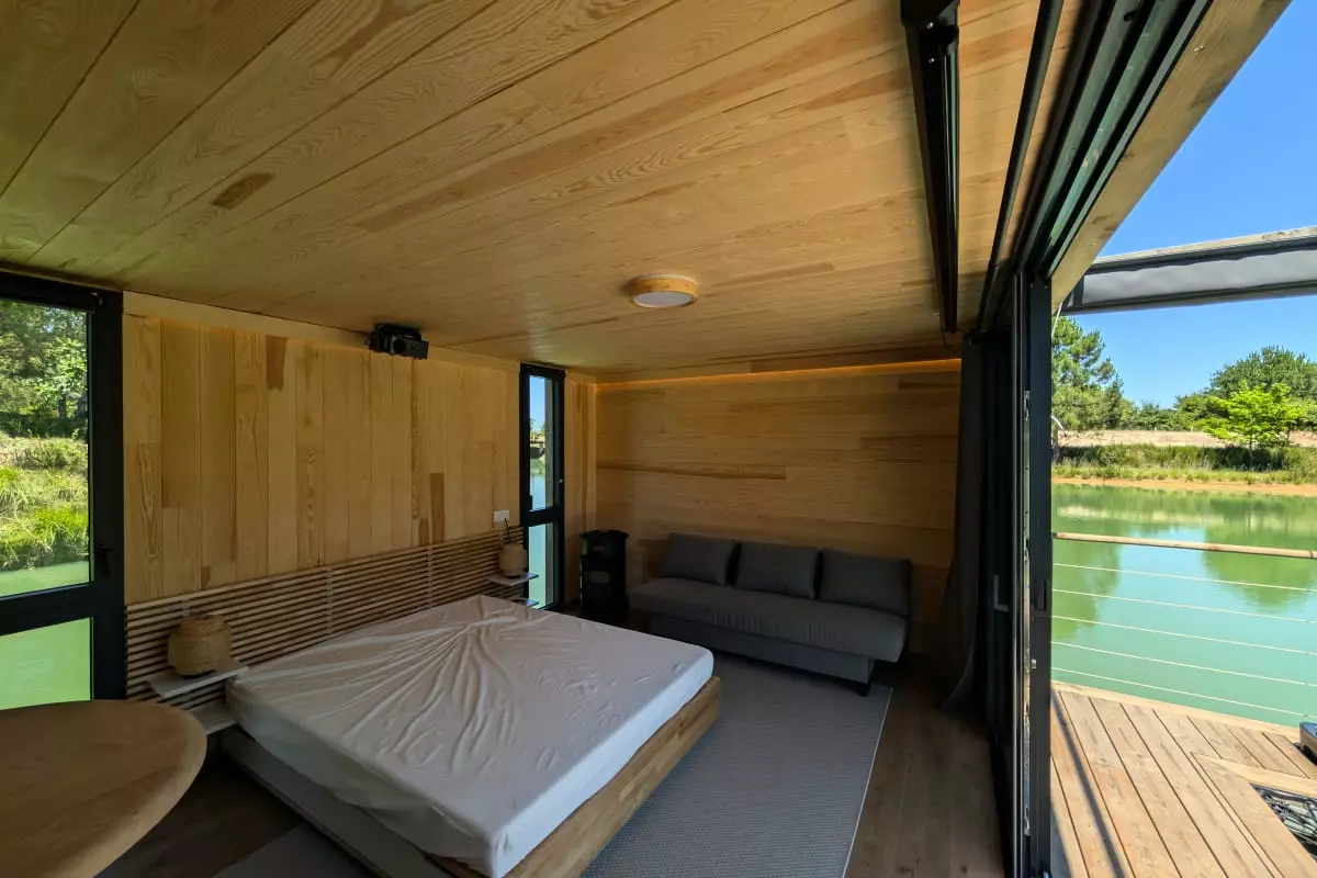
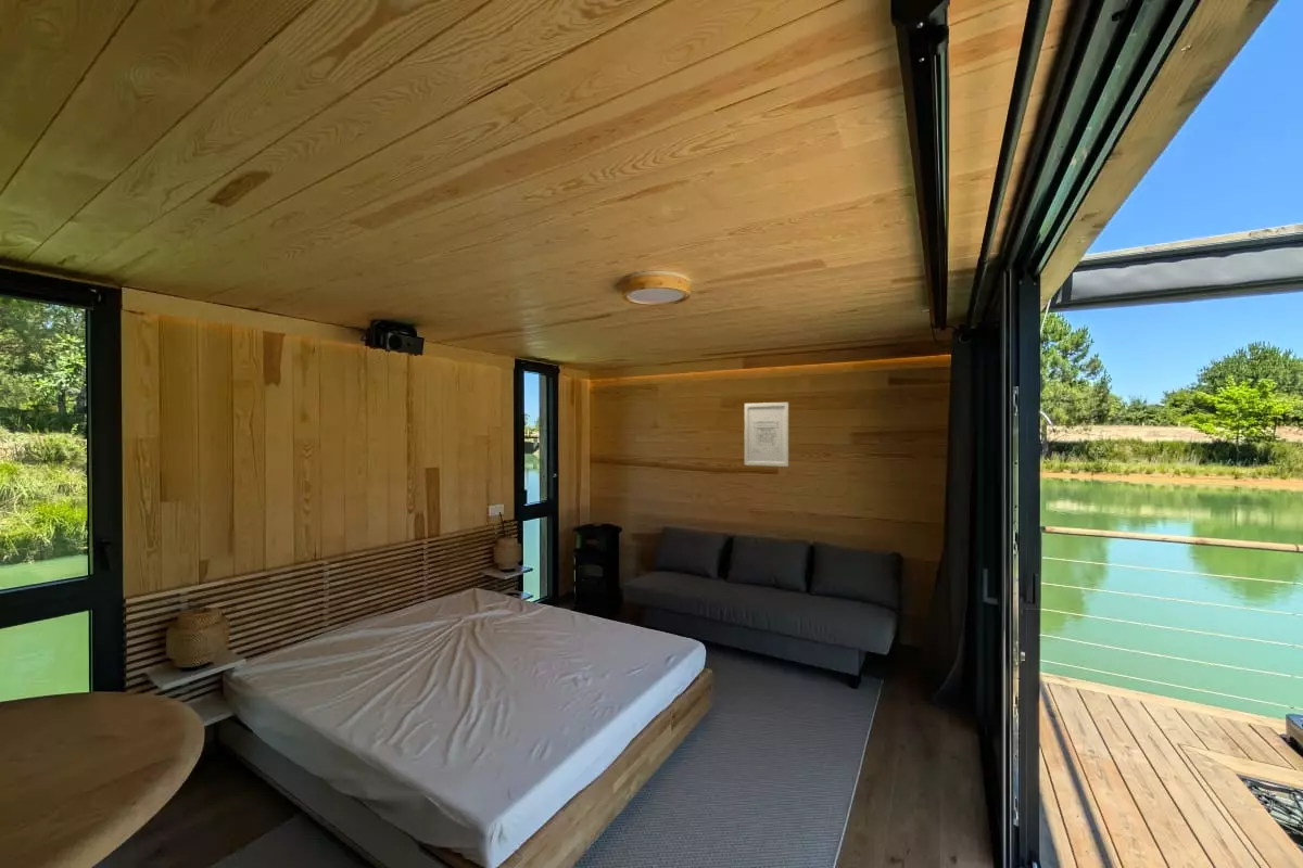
+ wall art (766, 434)
